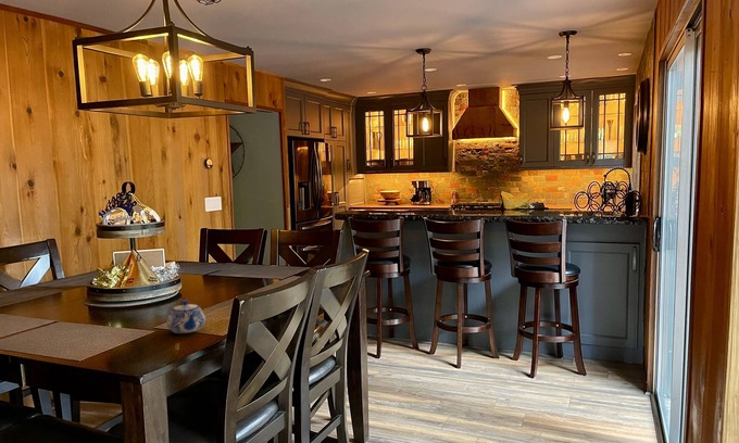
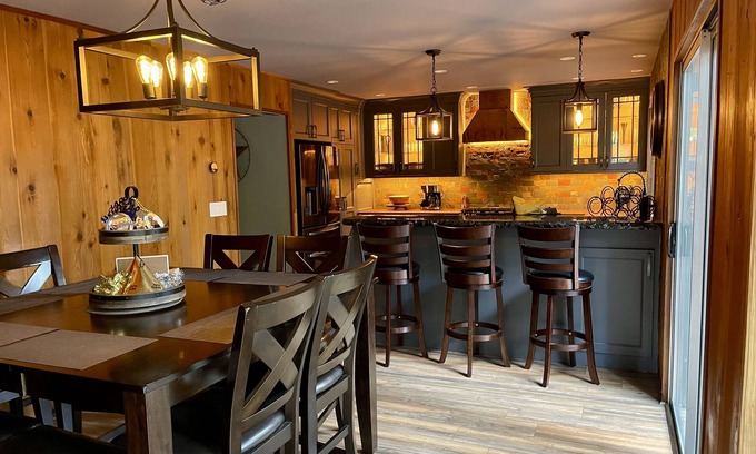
- teapot (186, 316)
